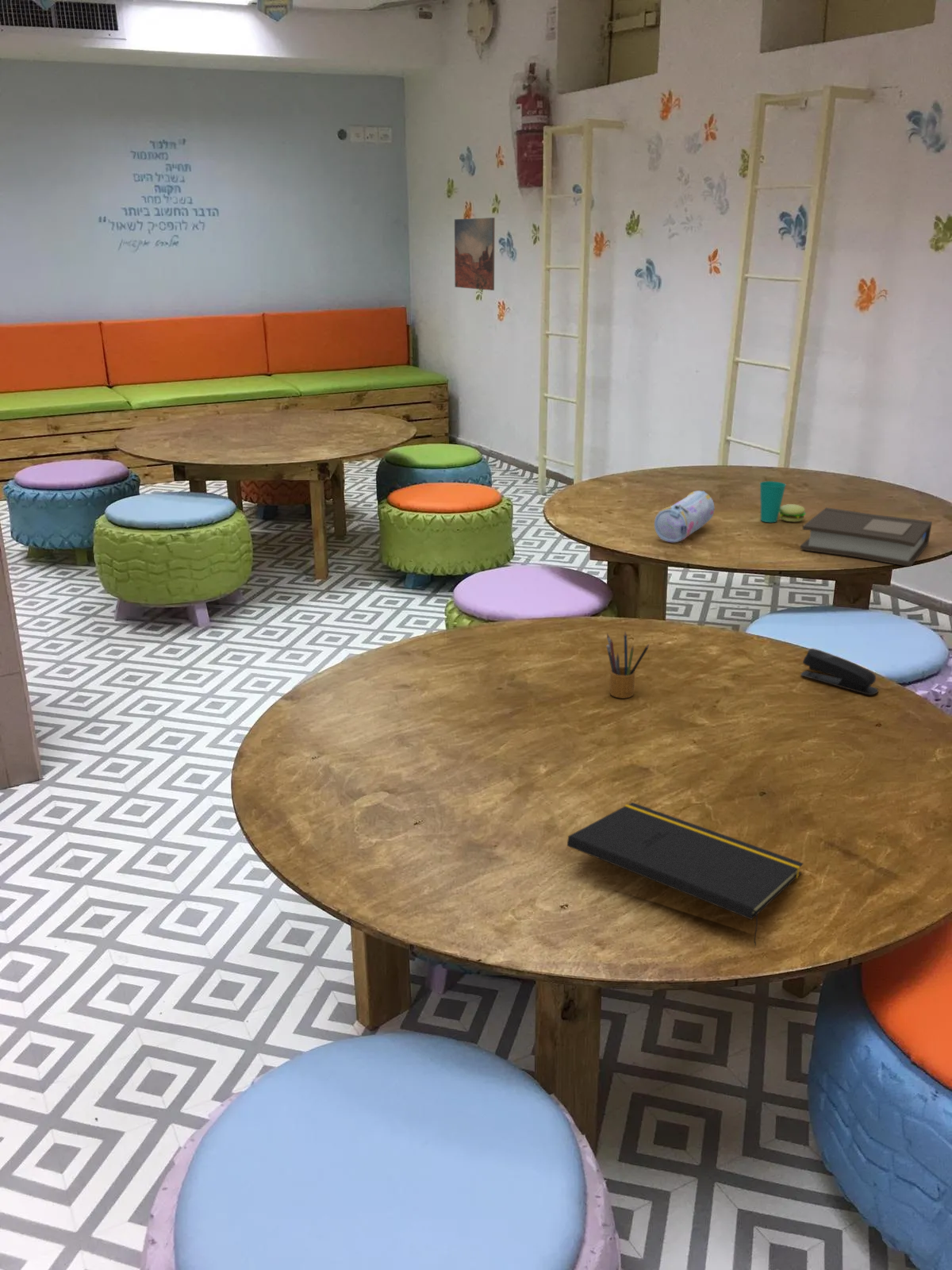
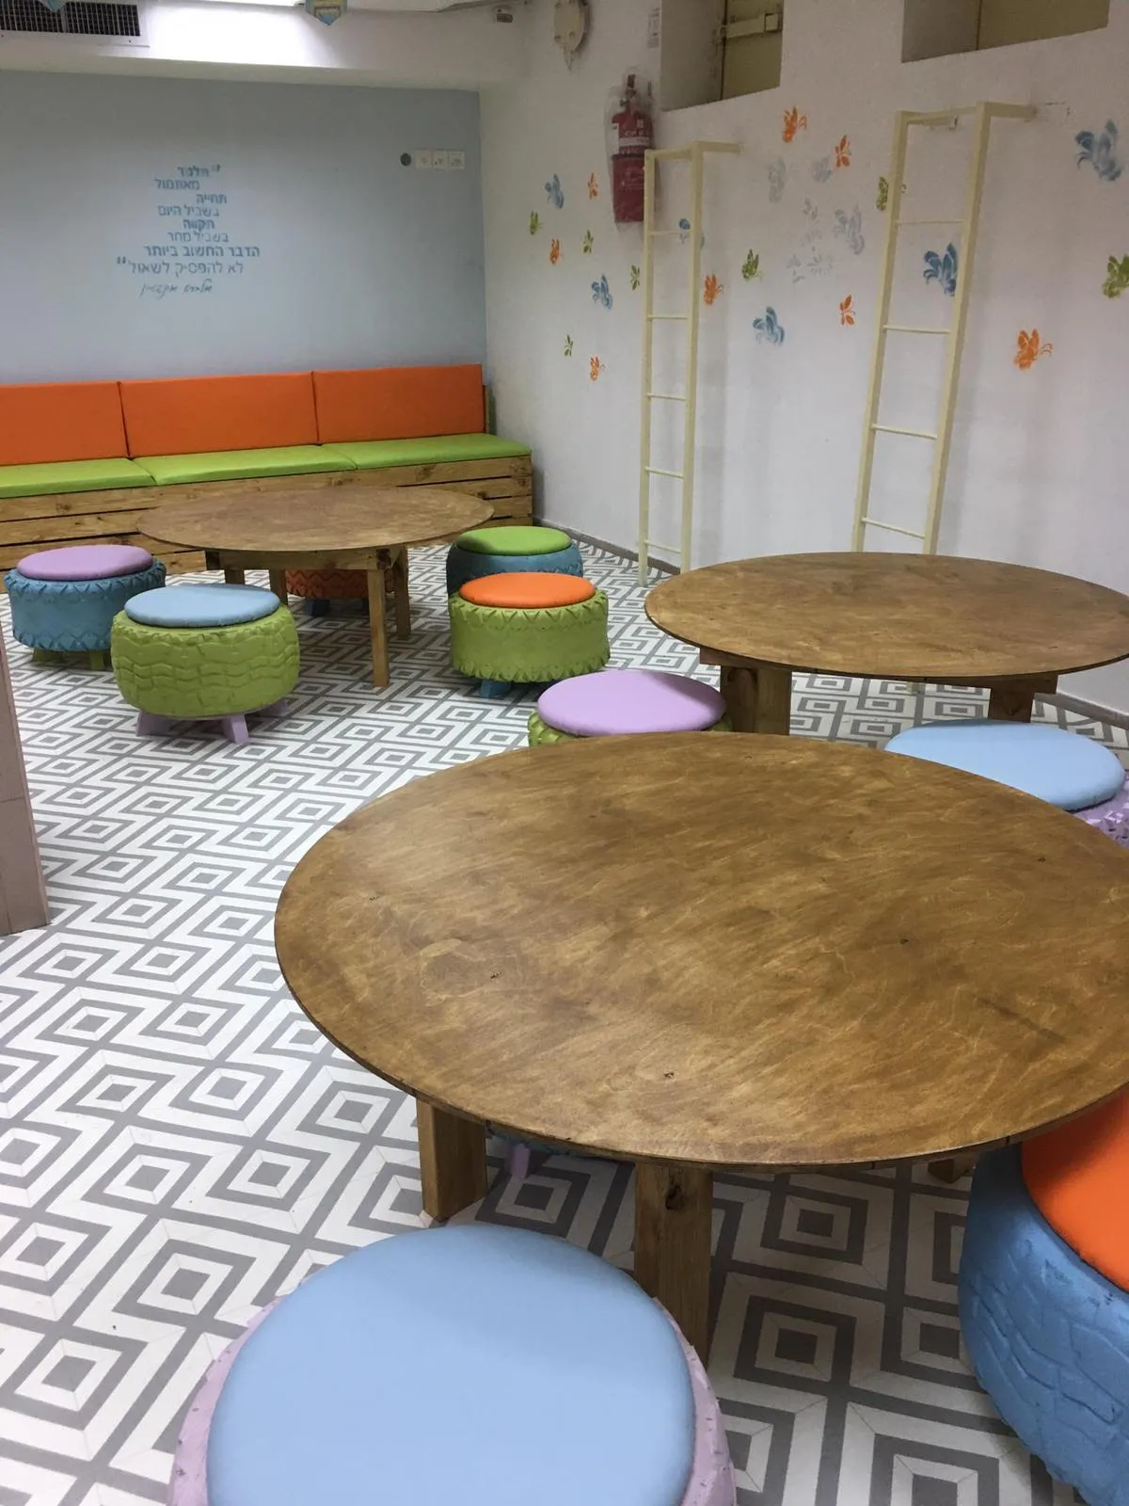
- pencil case (685, 515)
- cup (781, 502)
- pencil box (624, 665)
- book (866, 534)
- notepad (685, 855)
- stapler (840, 670)
- wall art (474, 254)
